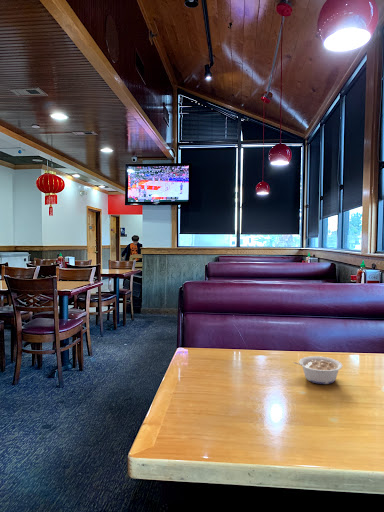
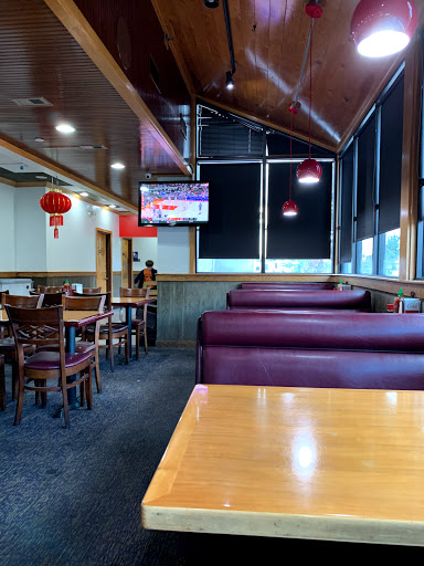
- legume (319, 369)
